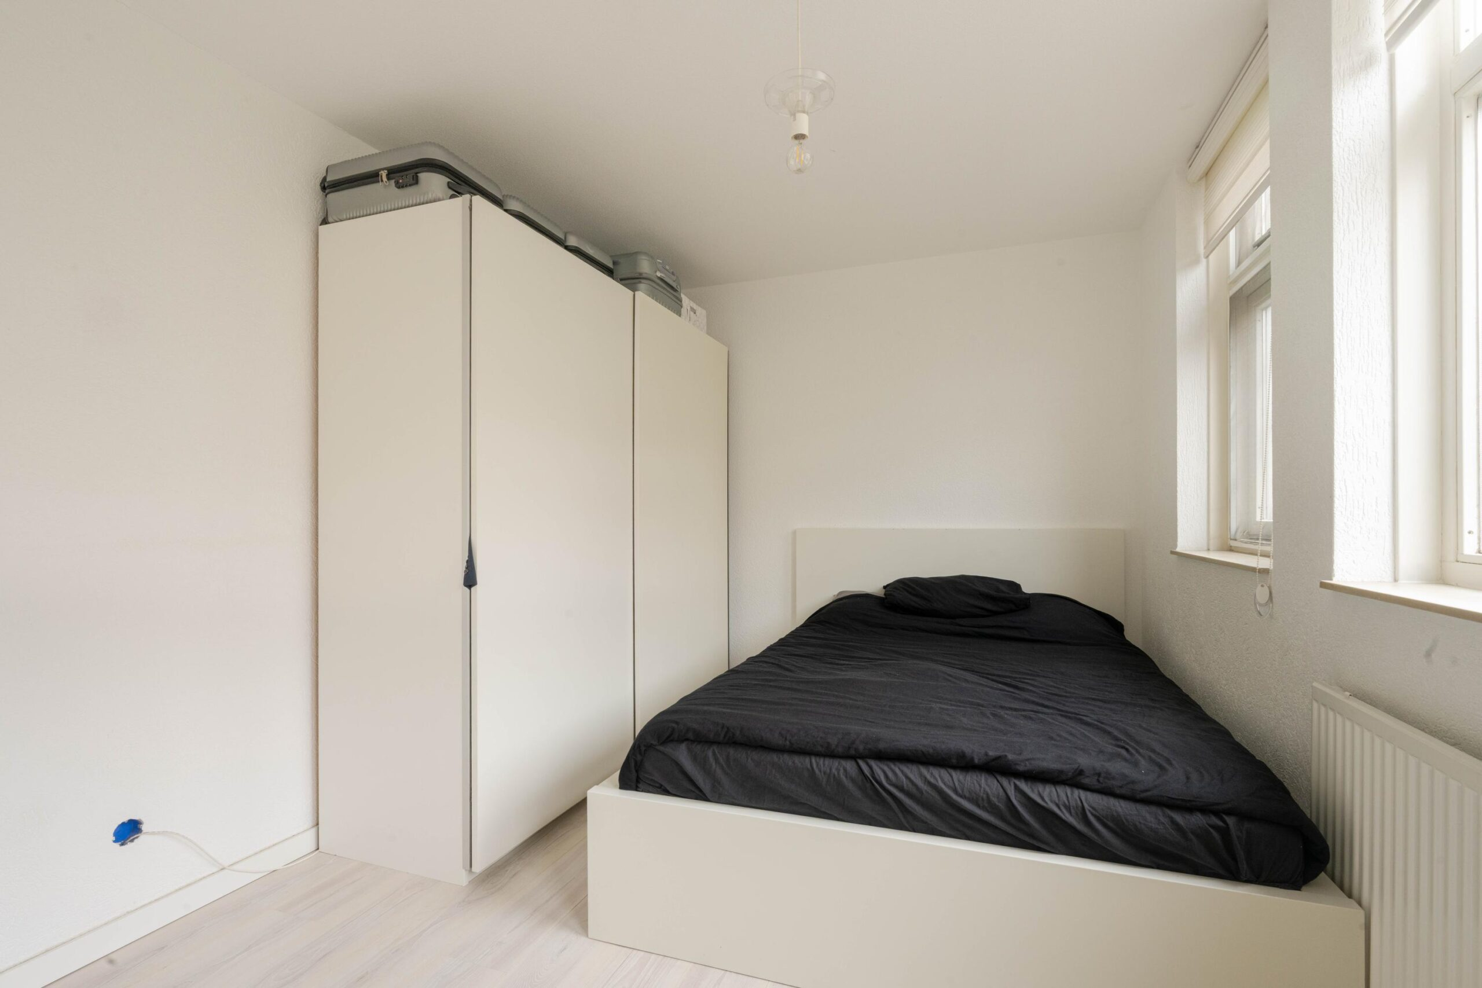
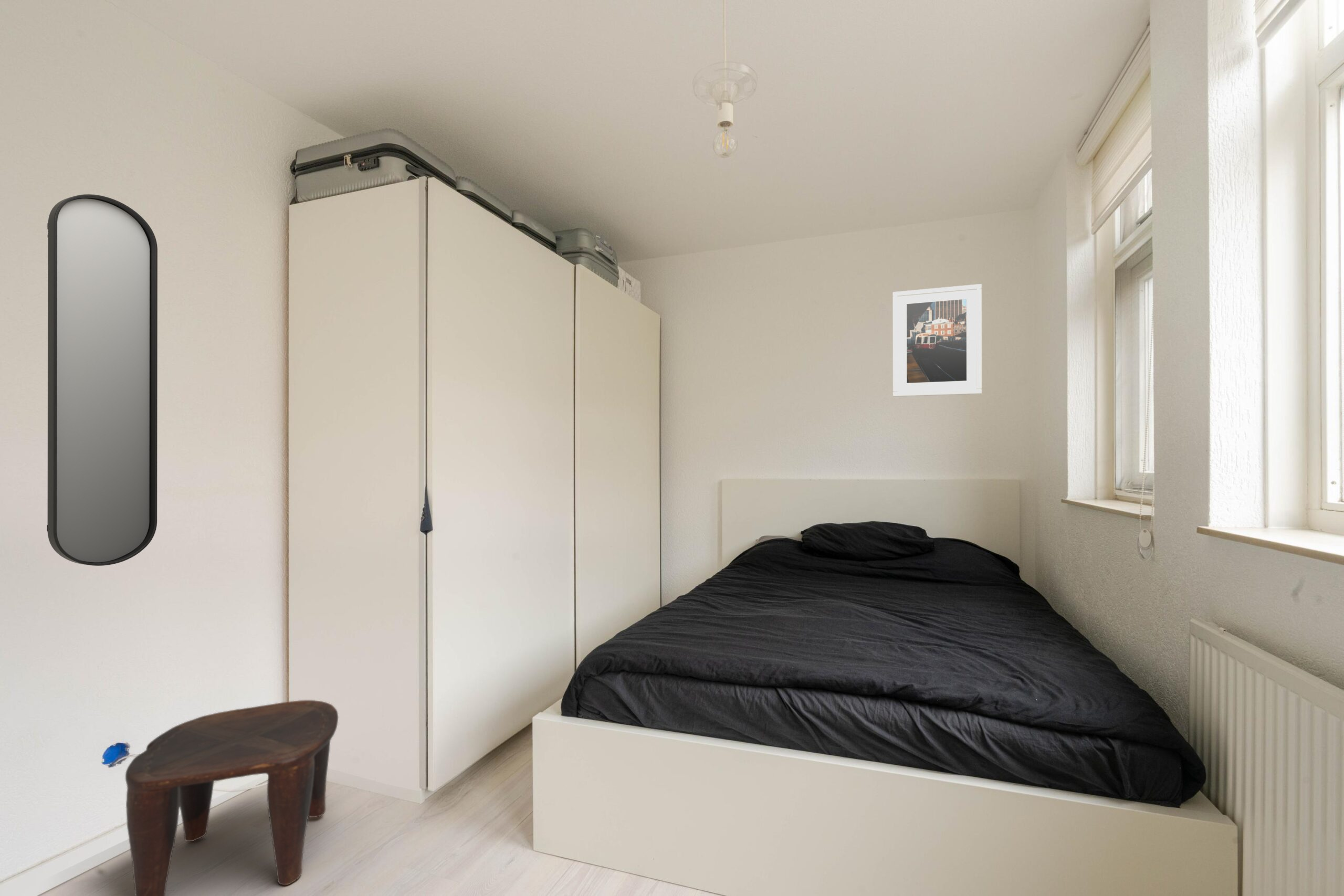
+ stool (240, 777)
+ home mirror (106, 381)
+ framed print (936, 342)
